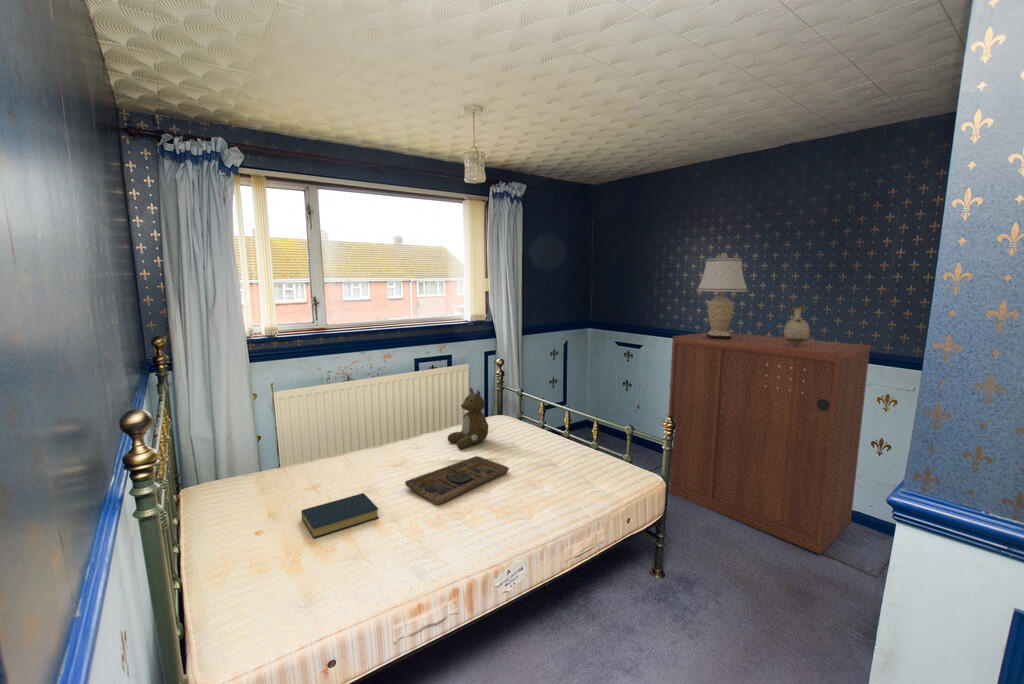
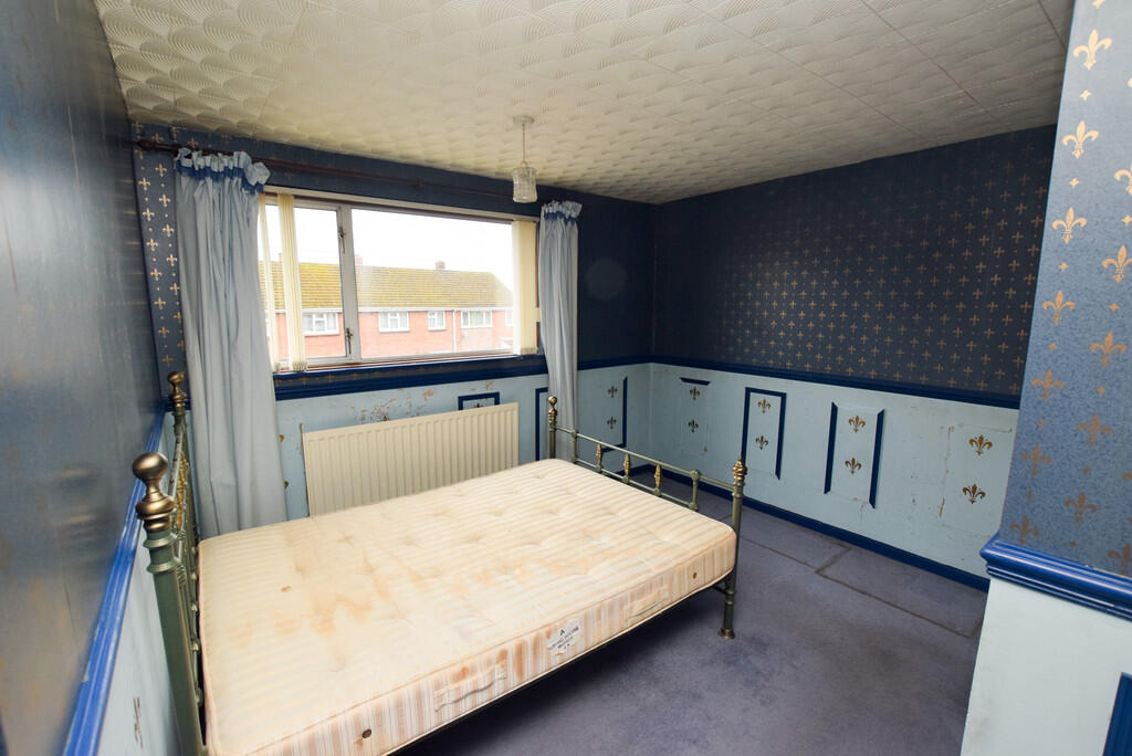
- dresser (758, 424)
- vase (797, 325)
- hardback book (340, 513)
- teddy bear (468, 416)
- table lamp (721, 295)
- decorative tray (459, 477)
